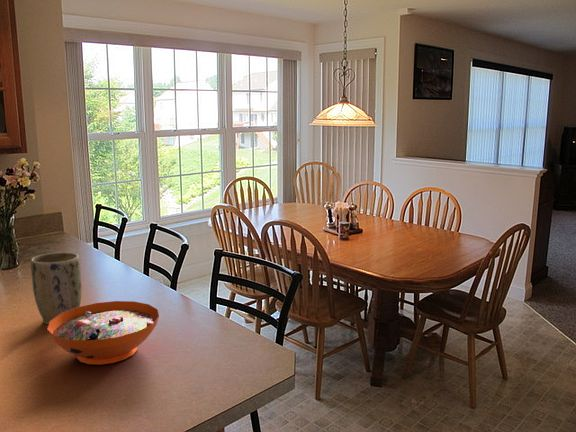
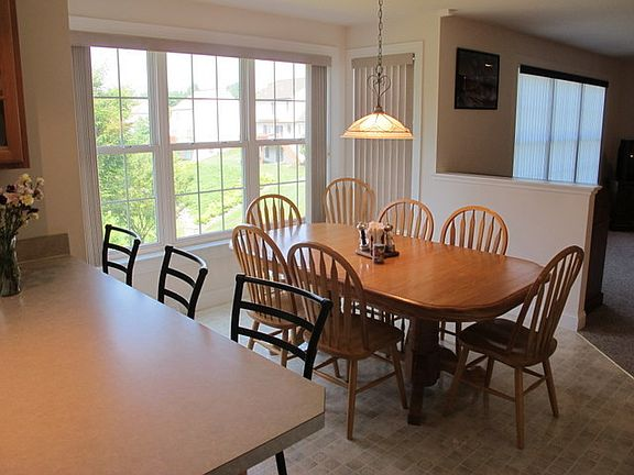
- decorative bowl (106, 334)
- plant pot (57, 288)
